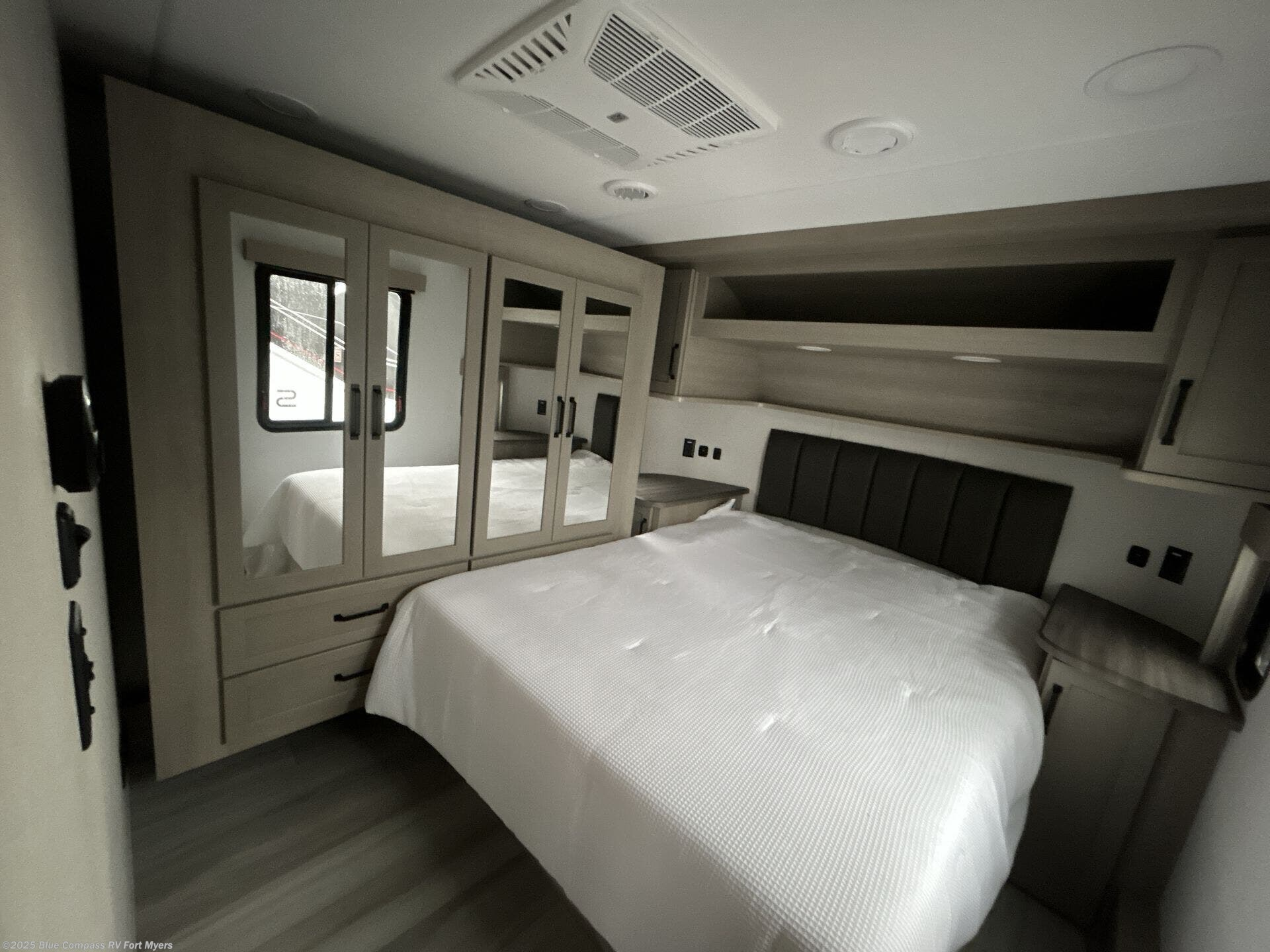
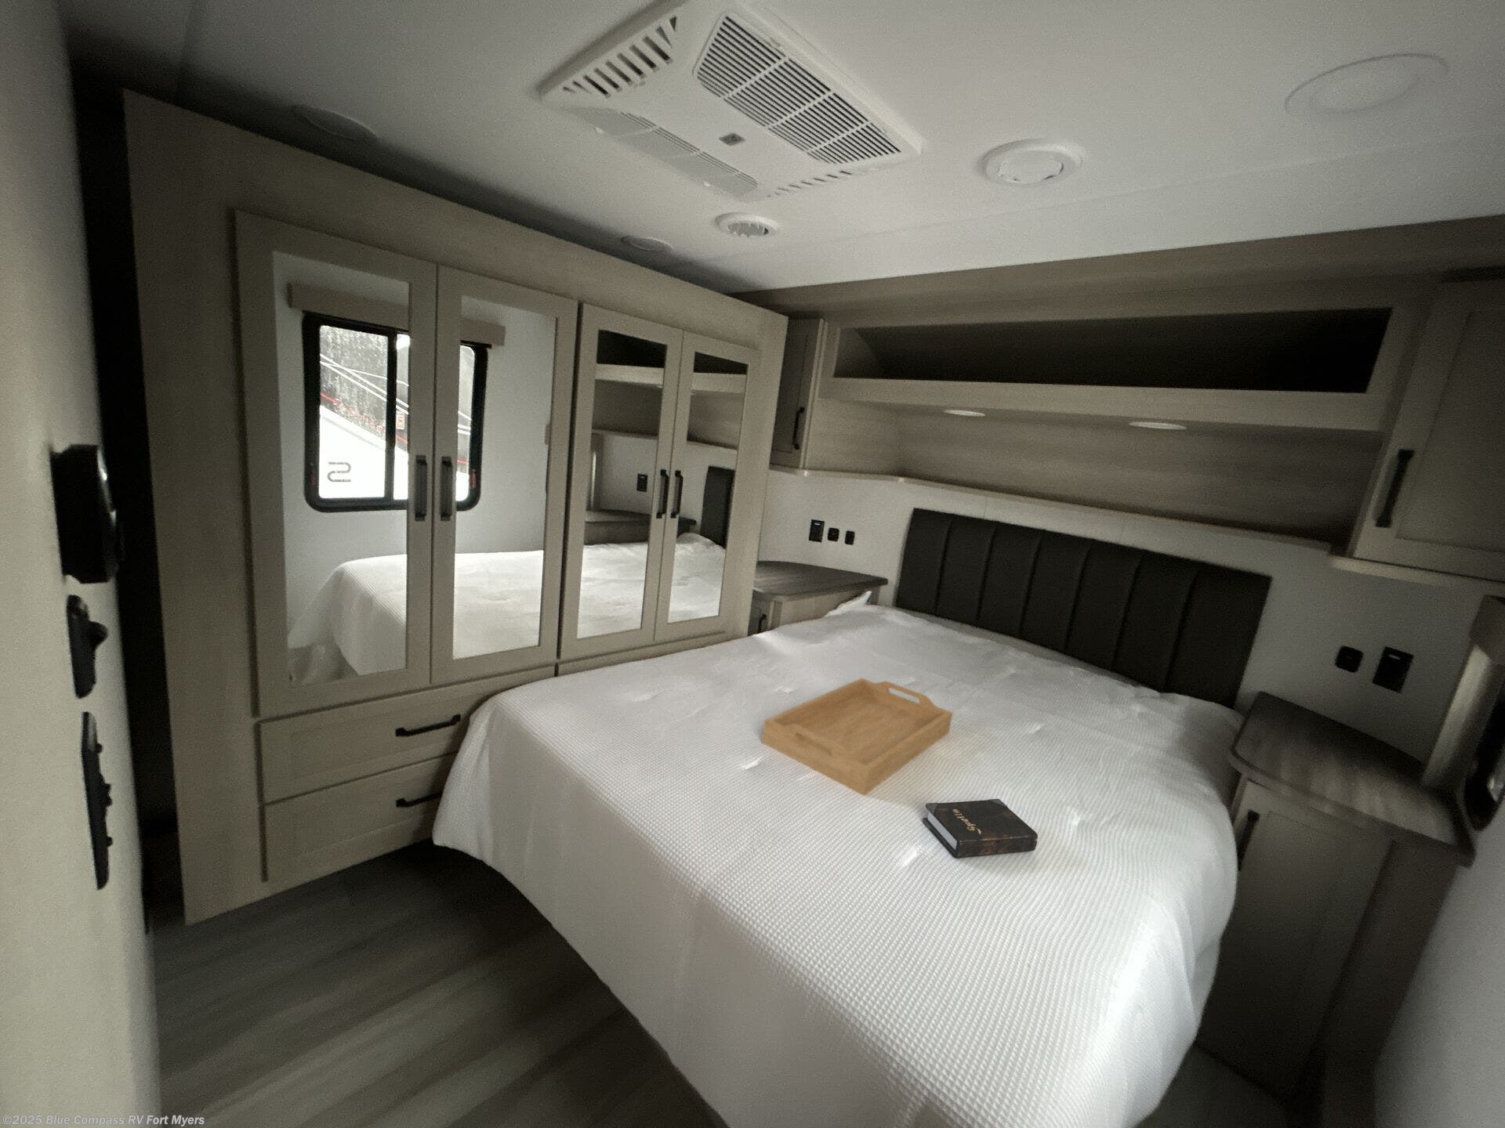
+ serving tray (863, 724)
+ hardback book (979, 827)
